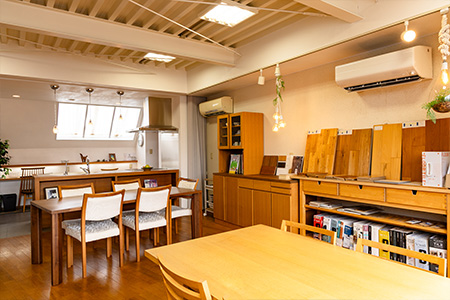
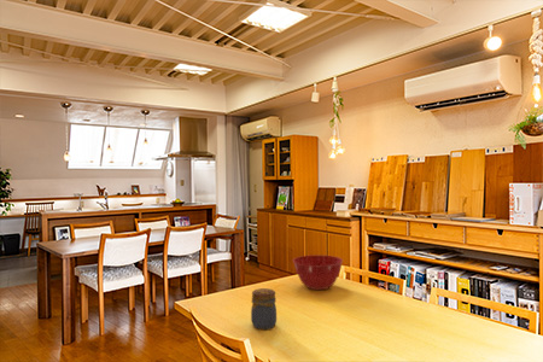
+ jar (263, 306)
+ mixing bowl (317, 273)
